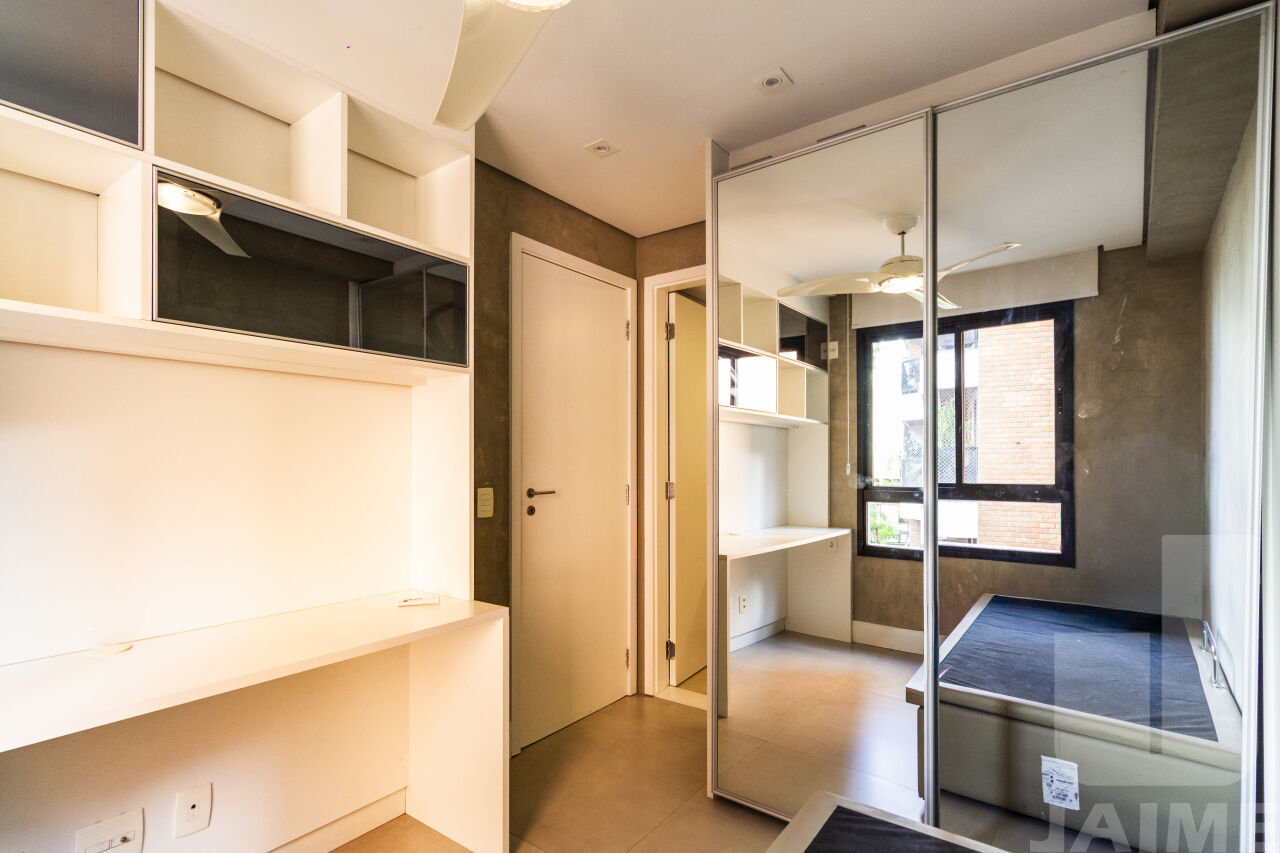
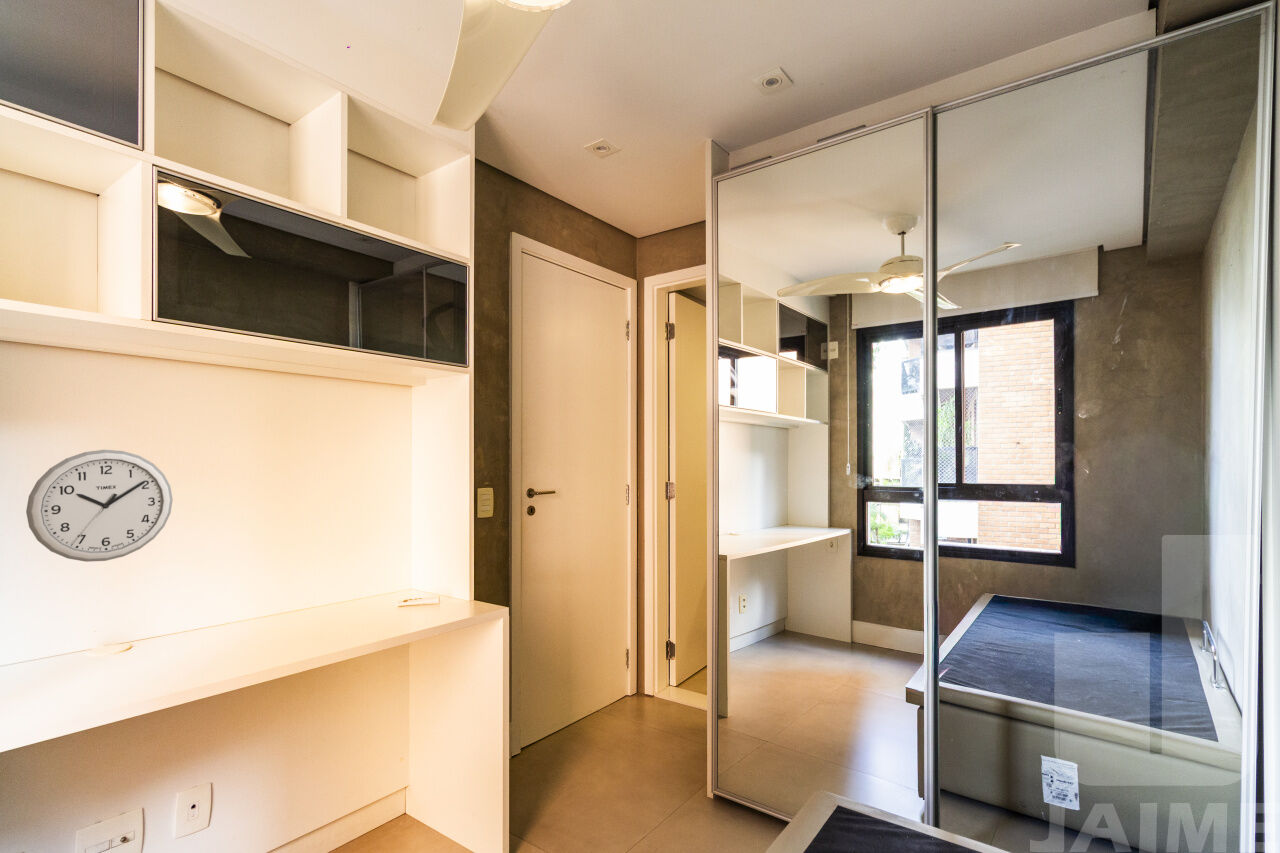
+ wall clock (105, 505)
